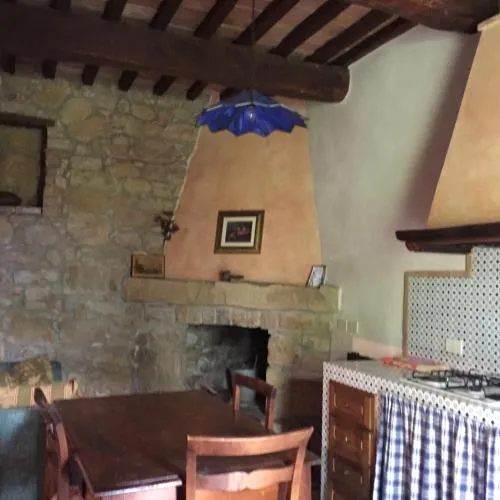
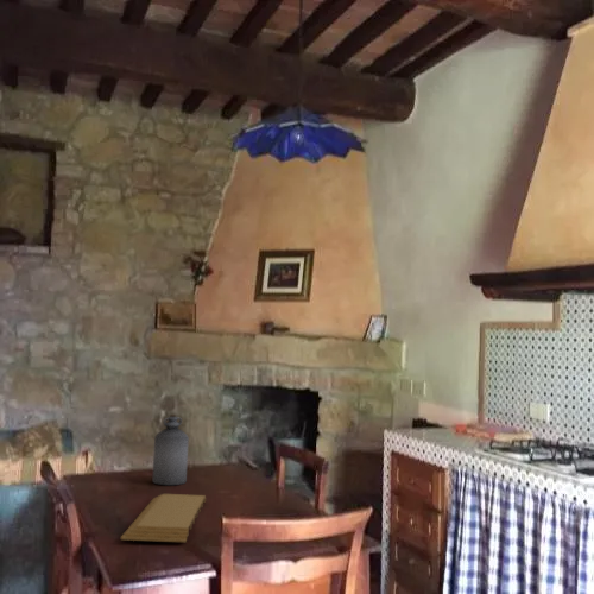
+ cutting board (168, 513)
+ bottle (171, 448)
